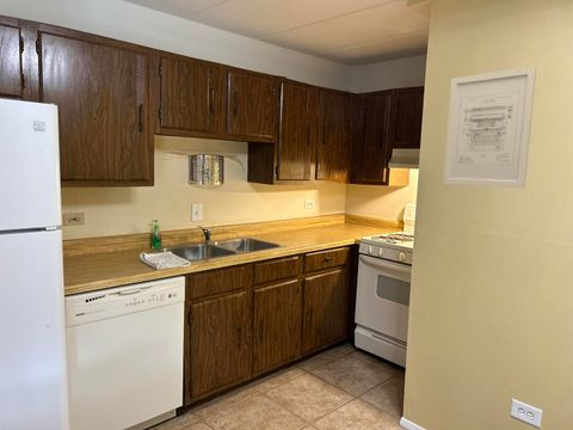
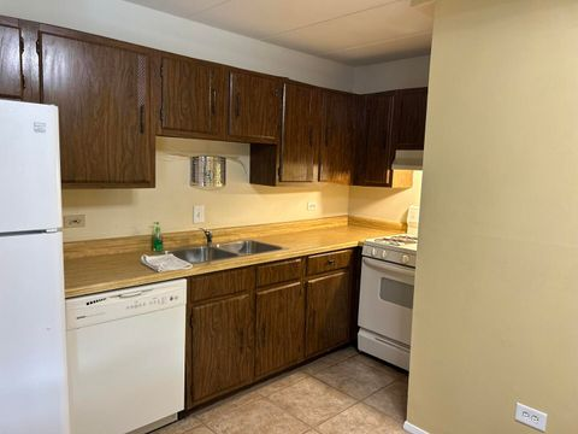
- wall art (486, 130)
